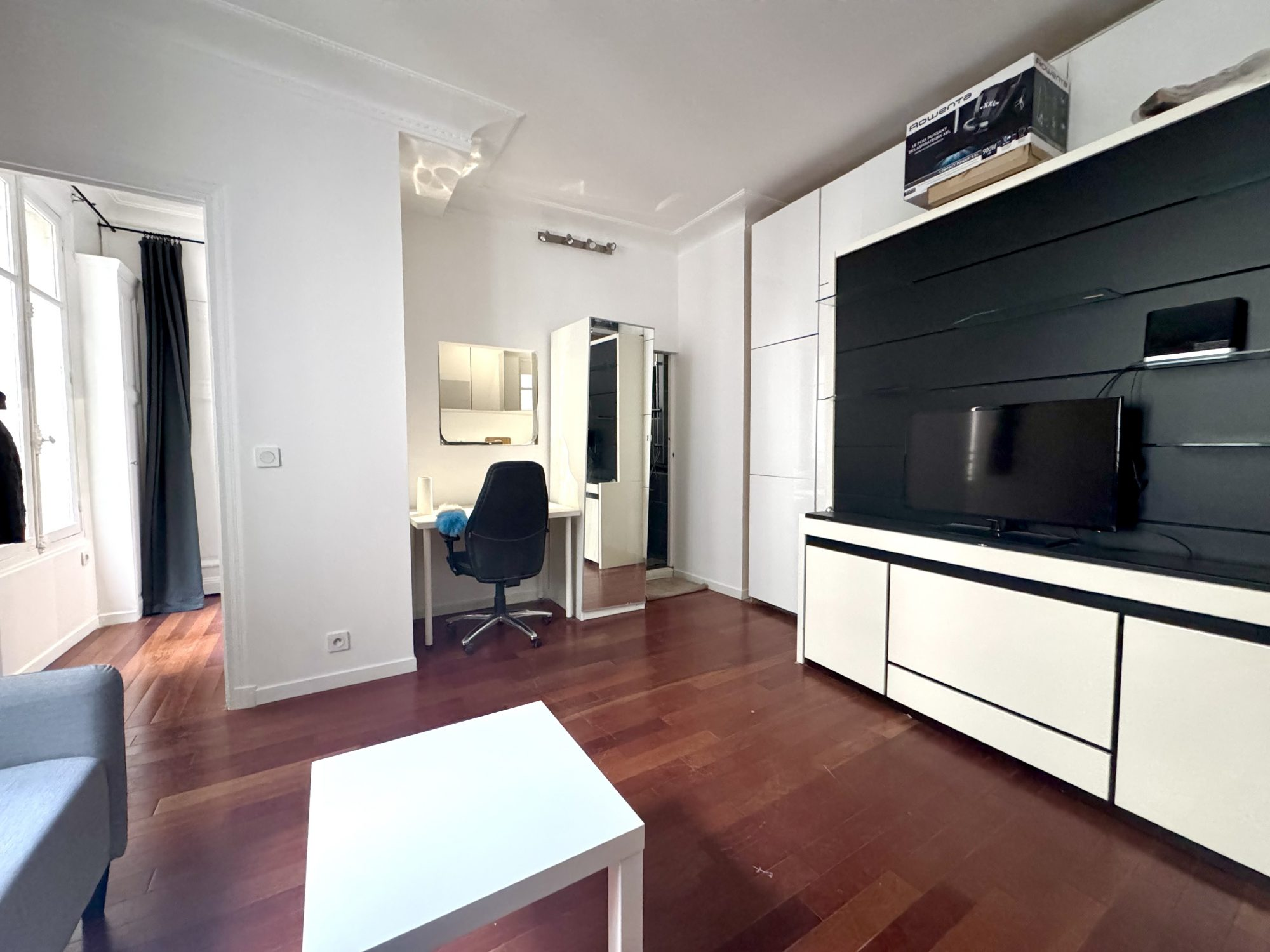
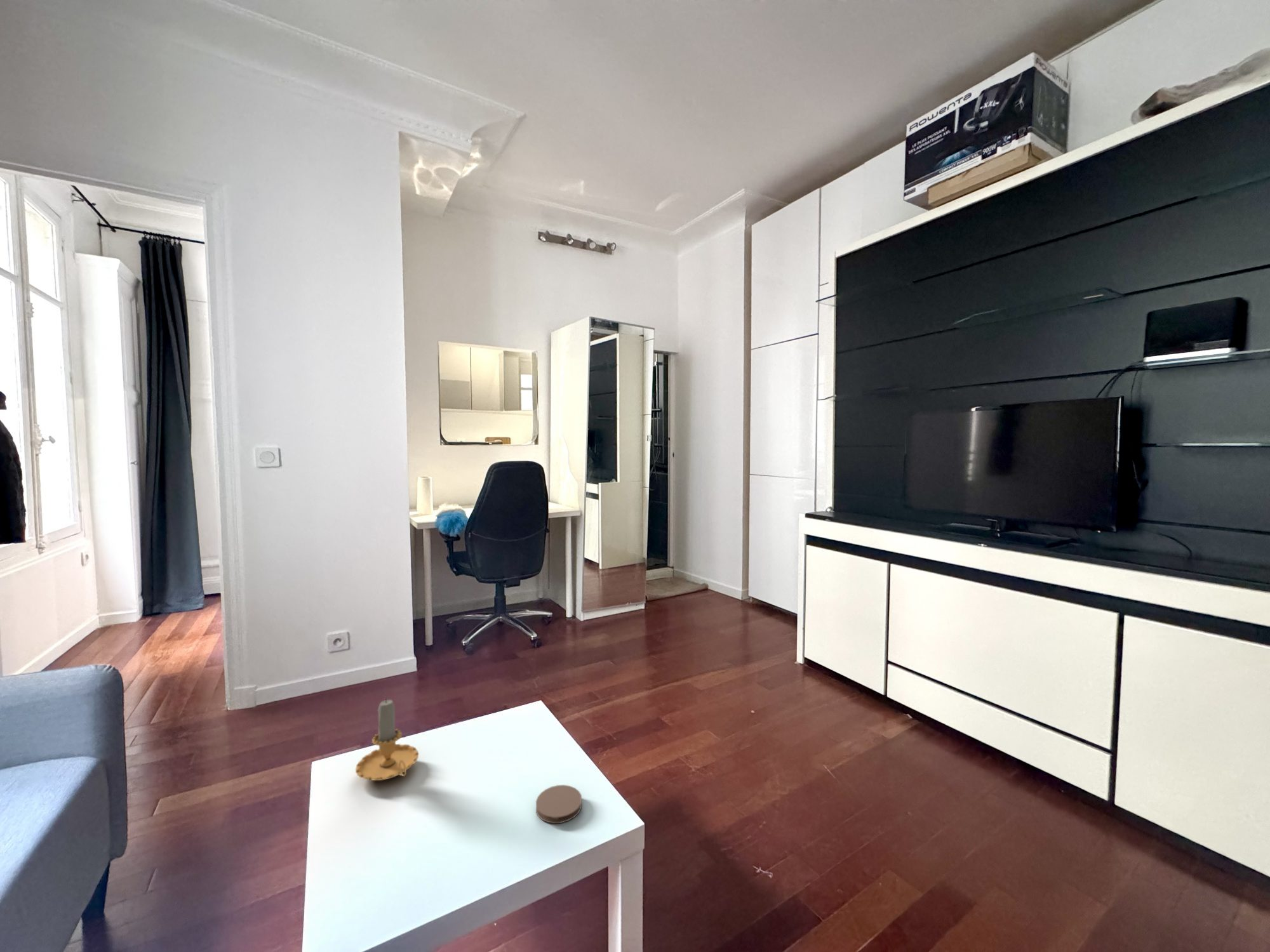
+ coaster (559, 803)
+ candle (389, 736)
